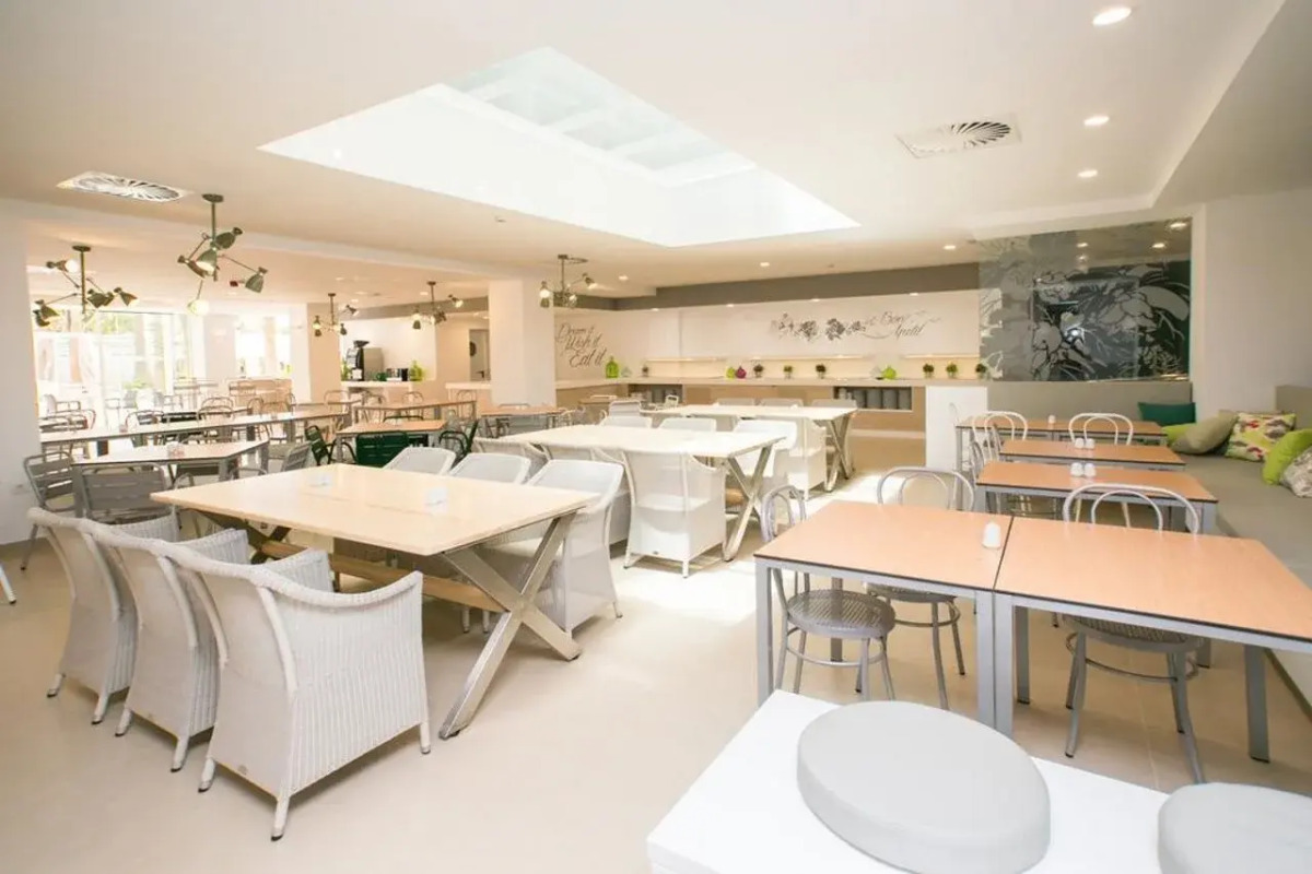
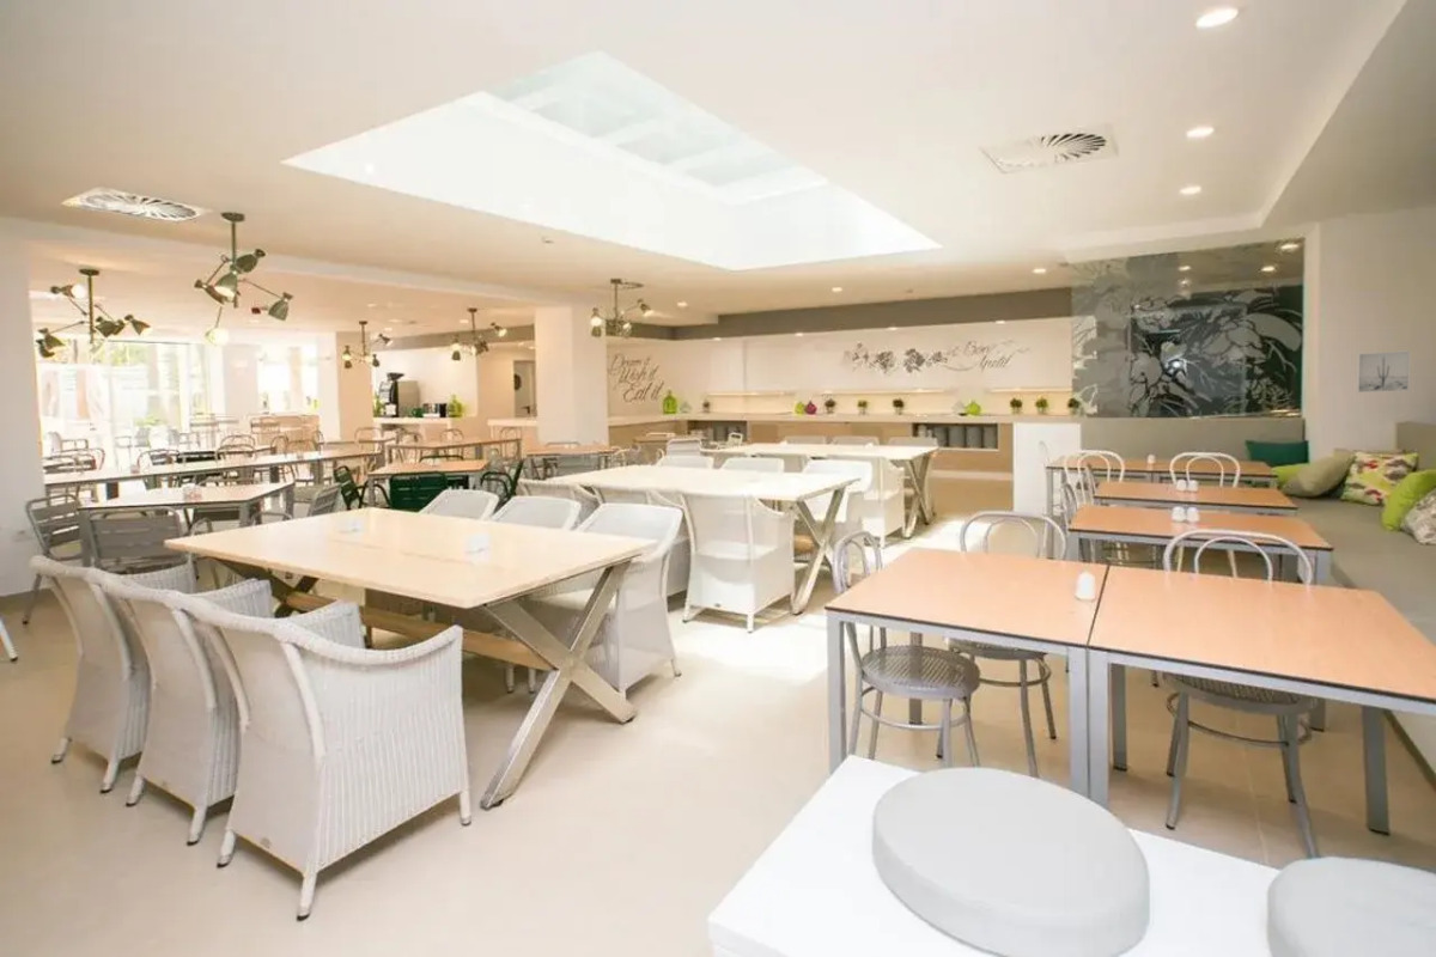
+ wall art (1382, 372)
